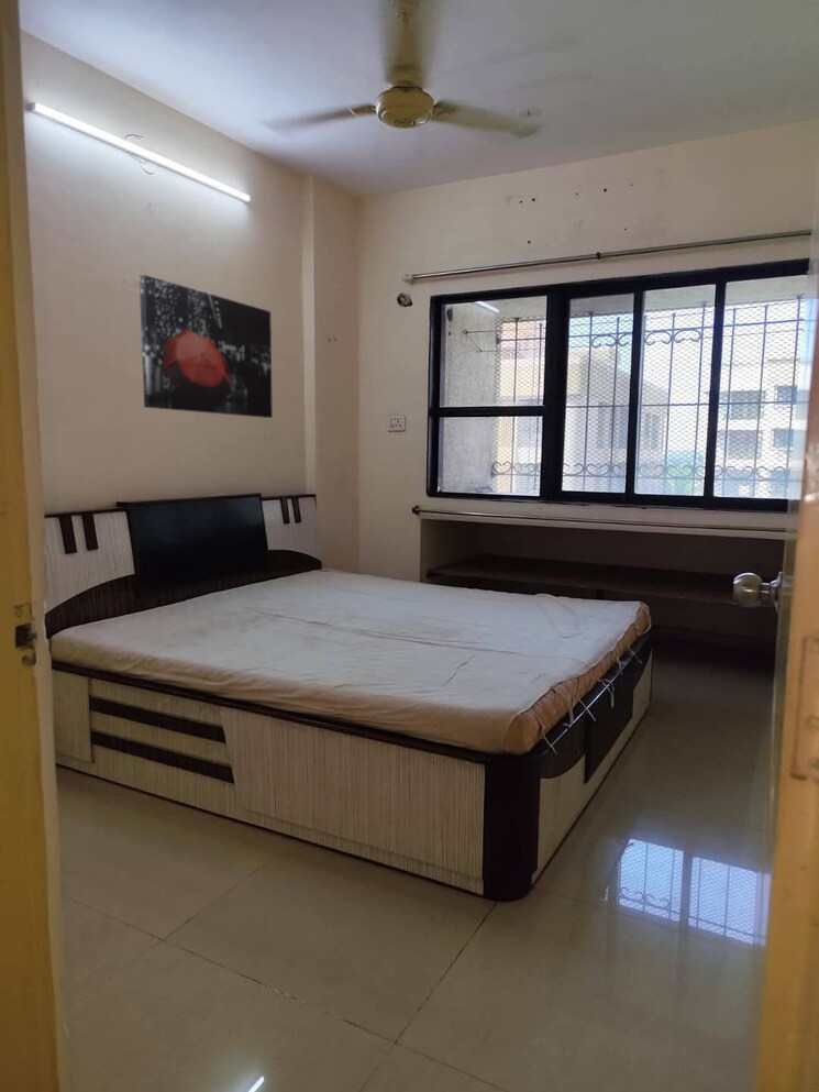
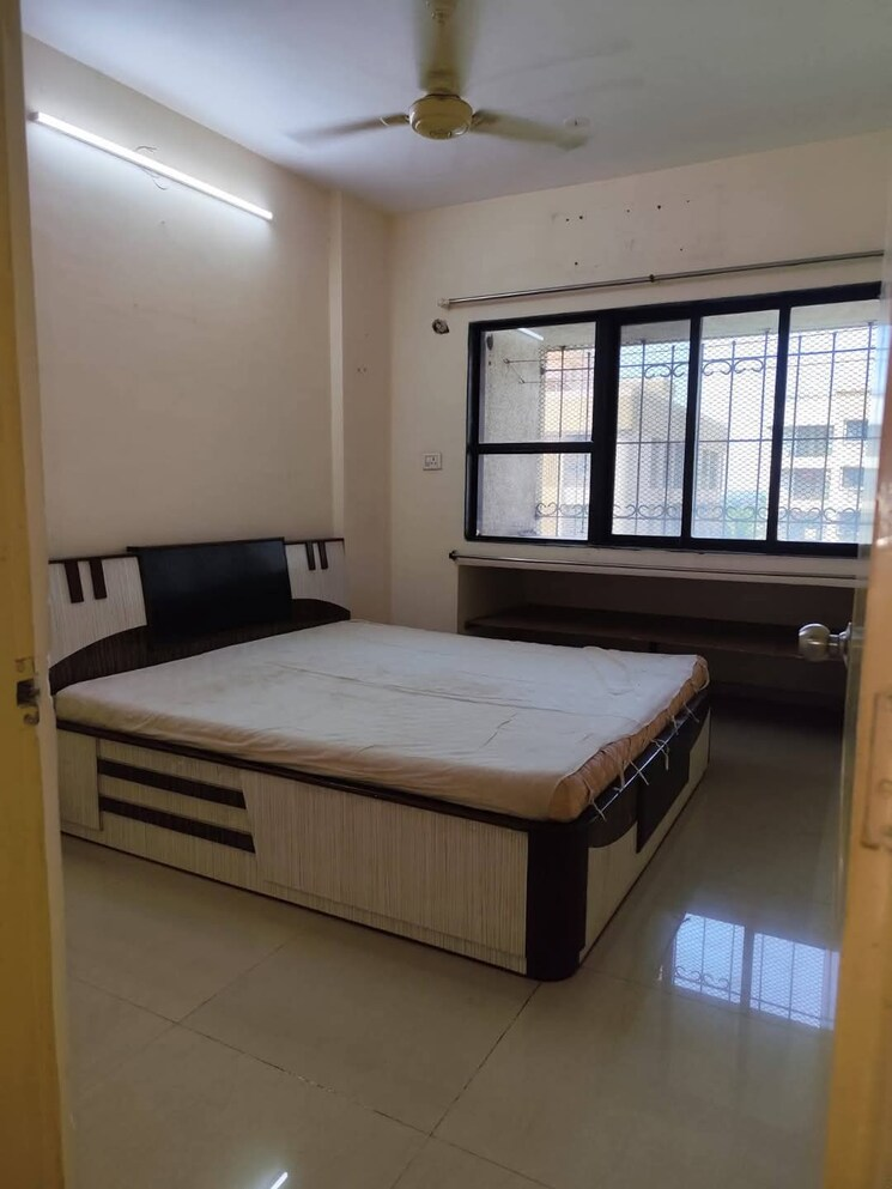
- wall art (213, 354)
